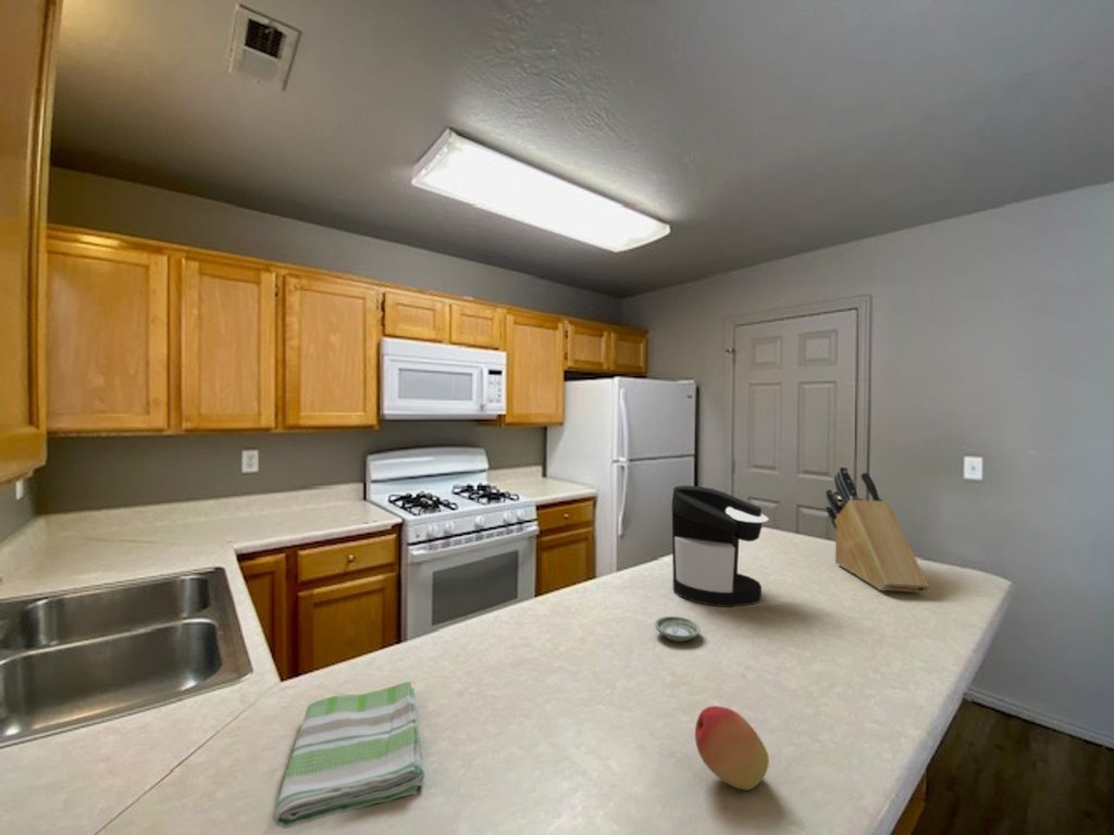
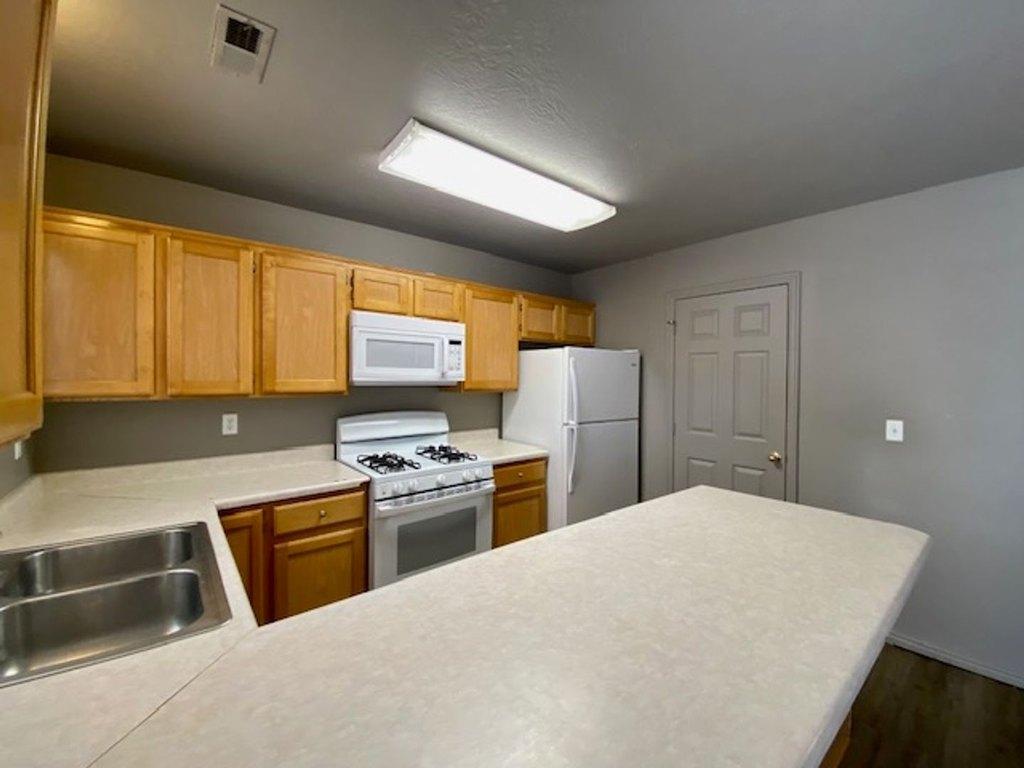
- coffee maker (718, 540)
- dish towel (357, 738)
- knife block (869, 522)
- saucer (677, 631)
- fruit (729, 744)
